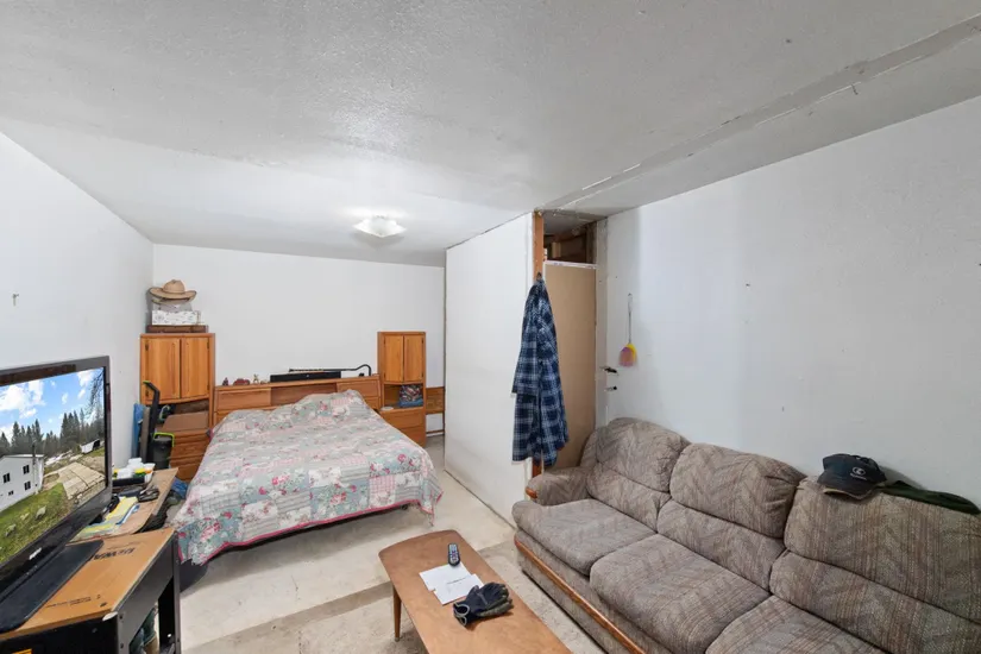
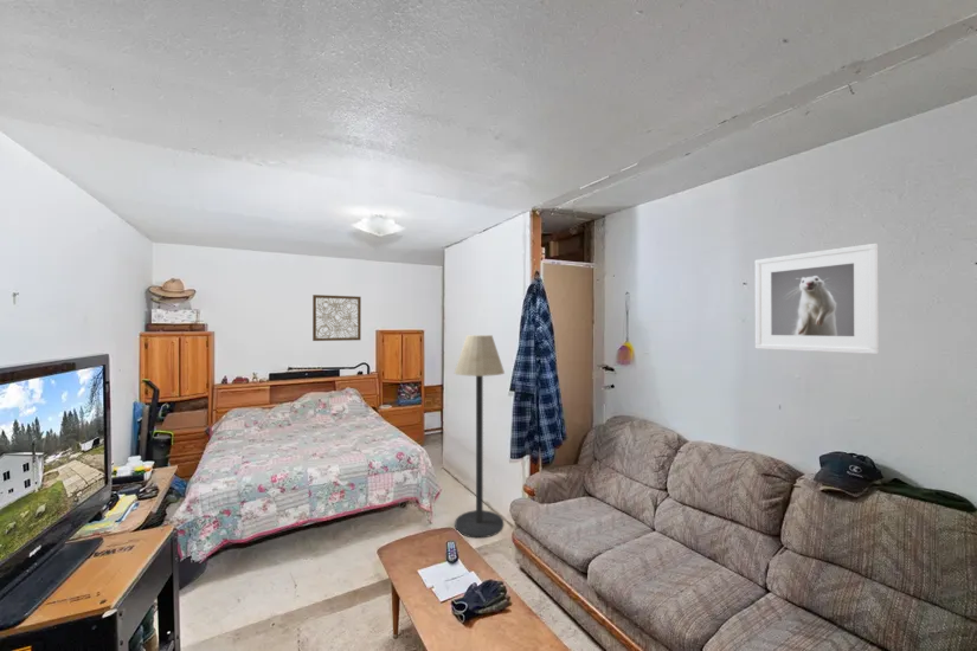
+ floor lamp (478, 430)
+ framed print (809, 302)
+ wall art (335, 318)
